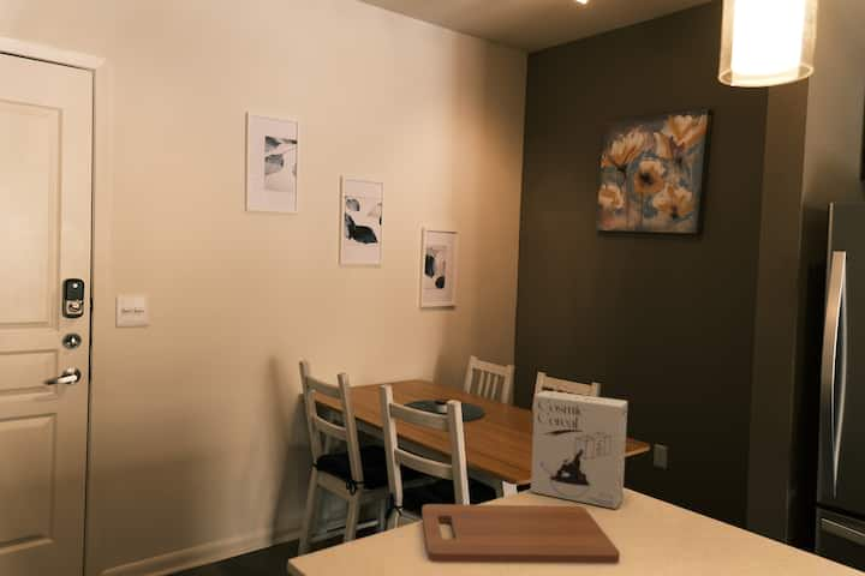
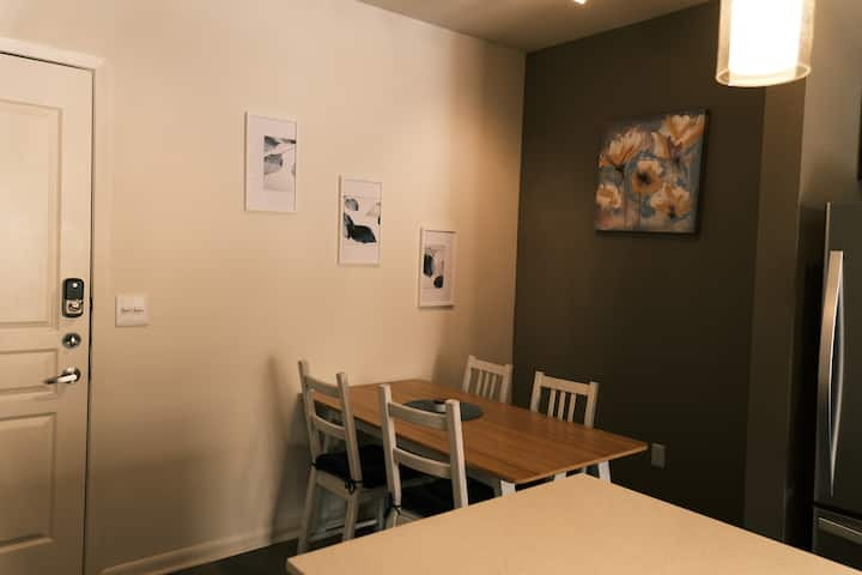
- cutting board (513, 530)
- cereal box (578, 446)
